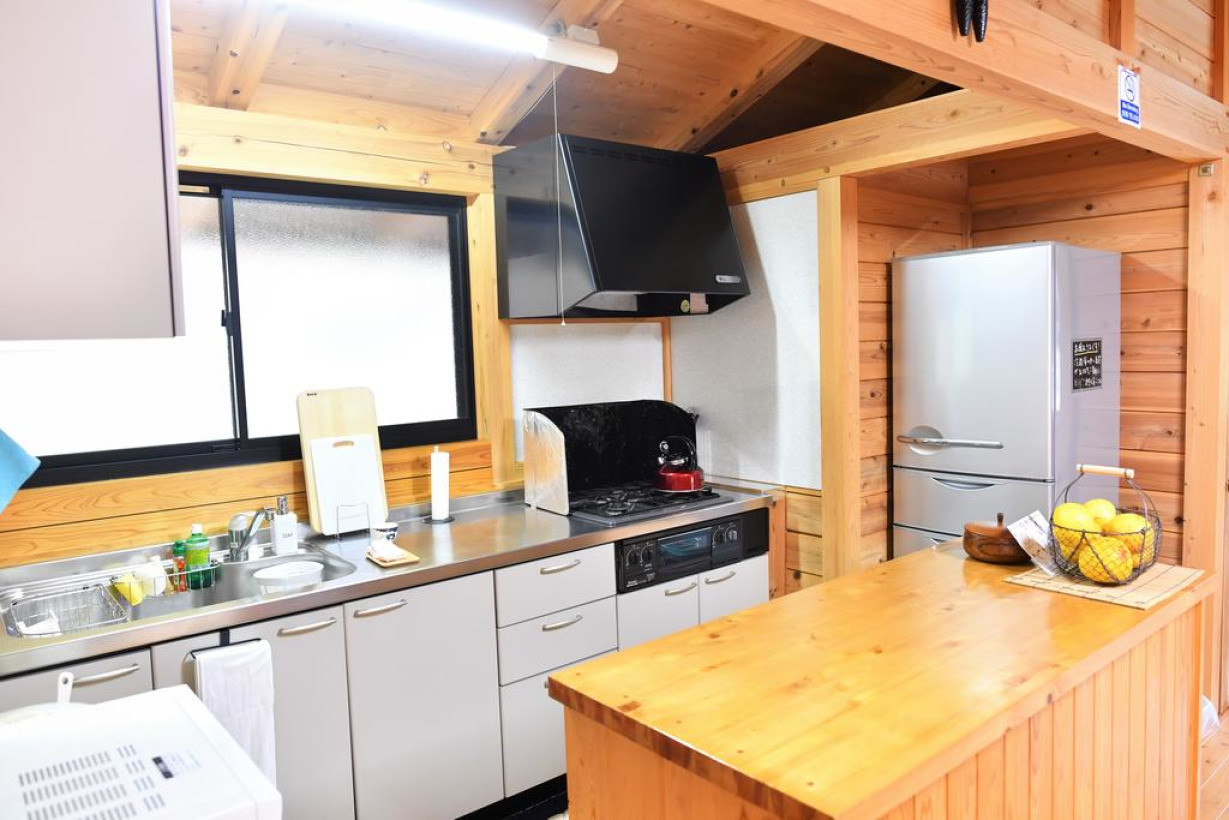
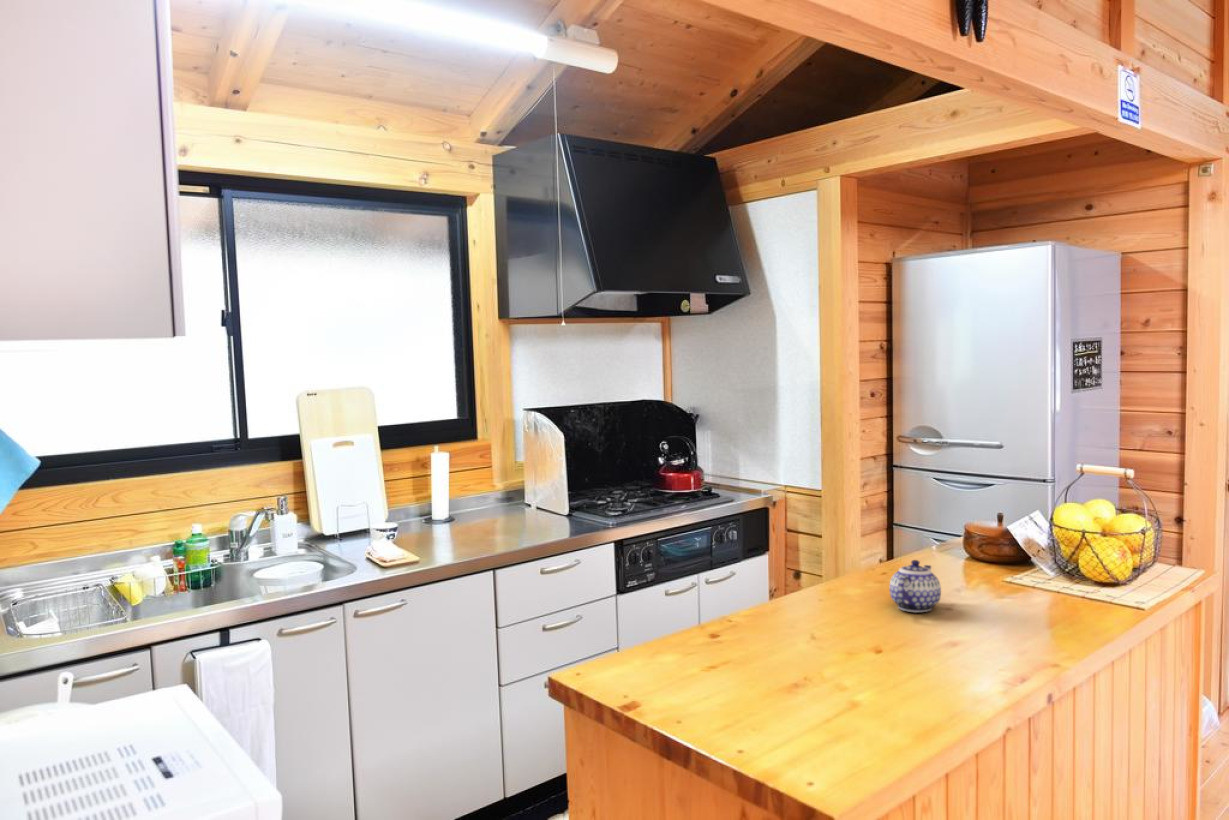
+ teapot (915, 584)
